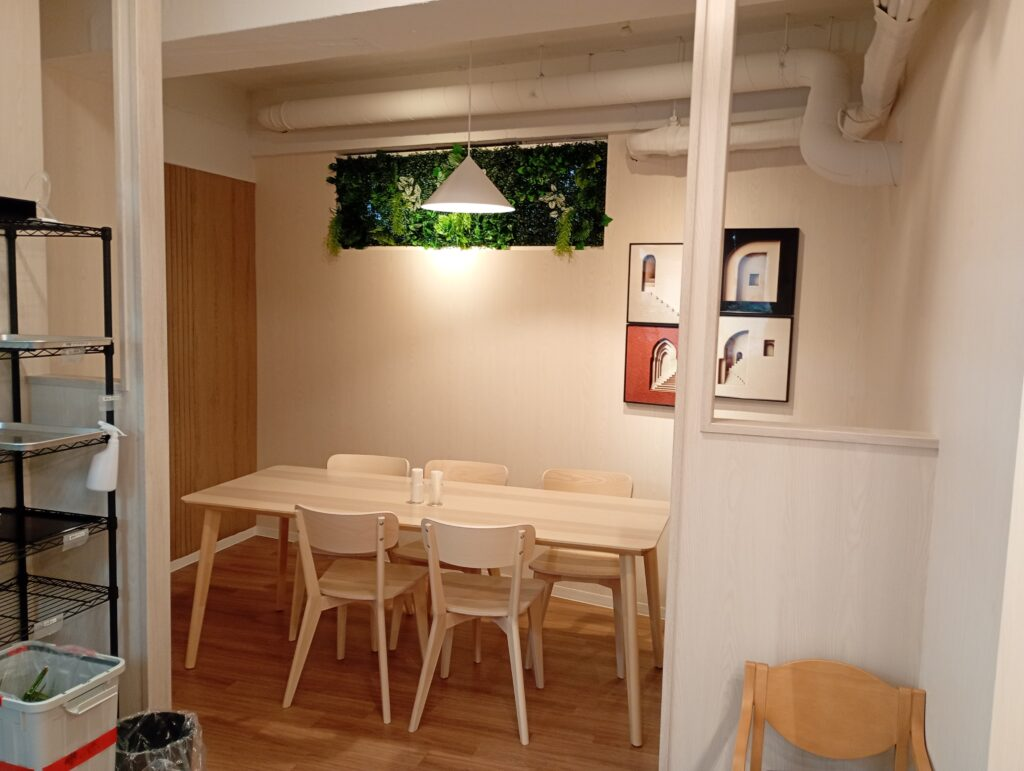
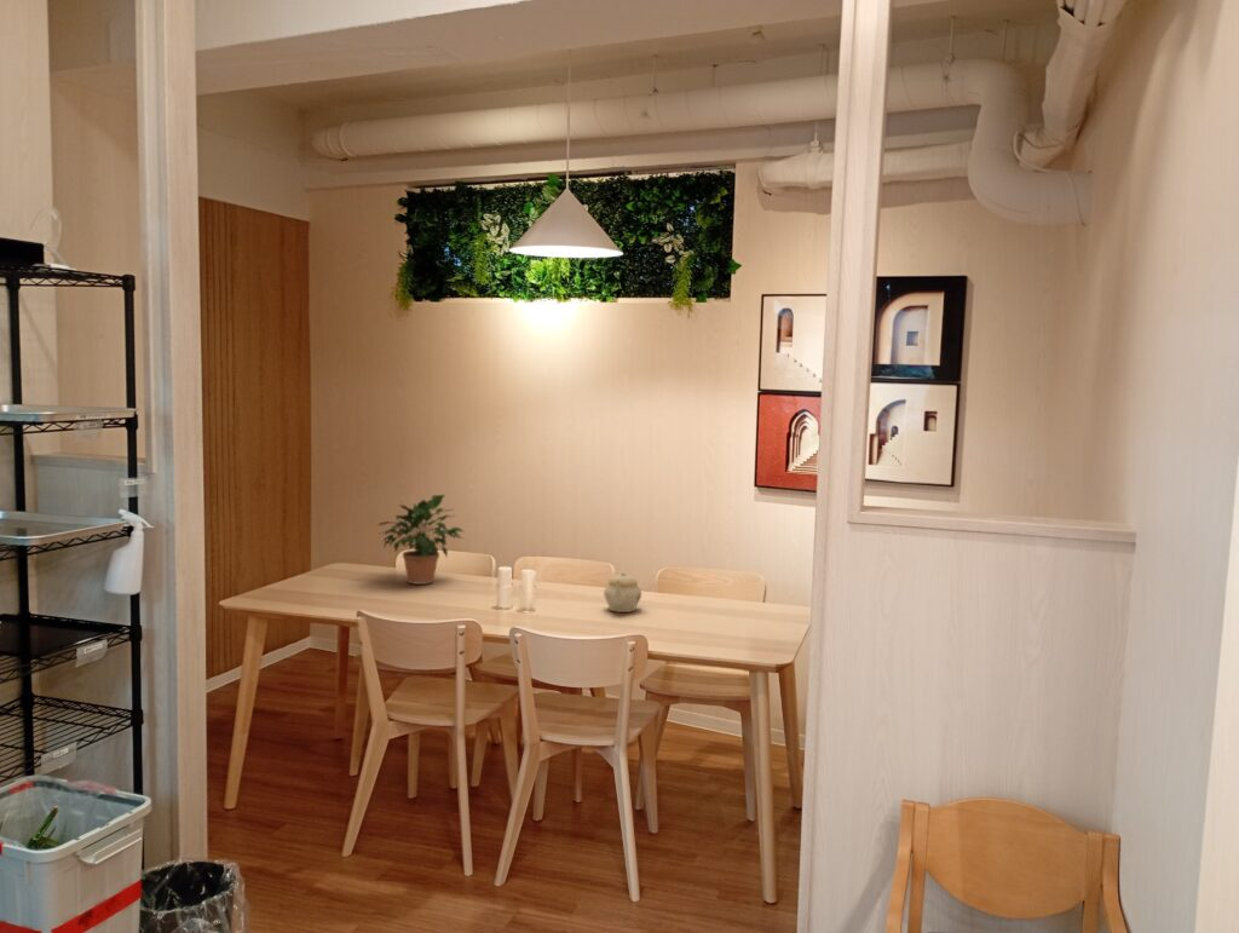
+ potted plant (416, 536)
+ teapot (623, 591)
